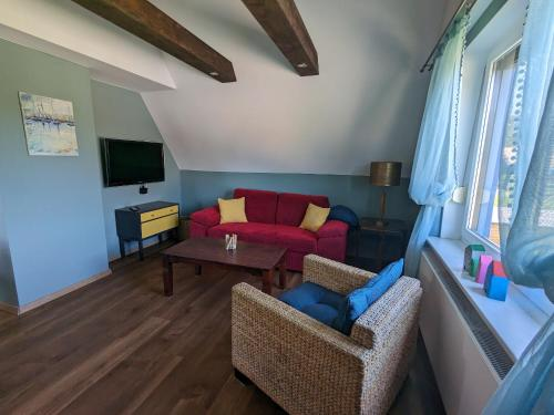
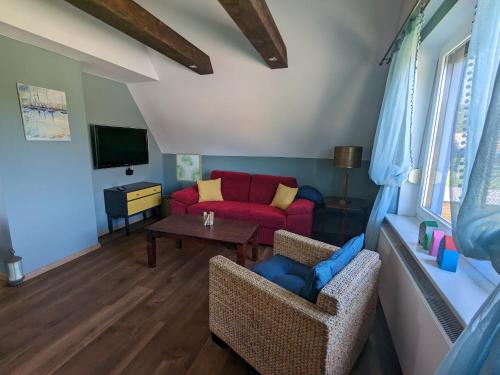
+ lantern (14, 266)
+ wall art (188, 167)
